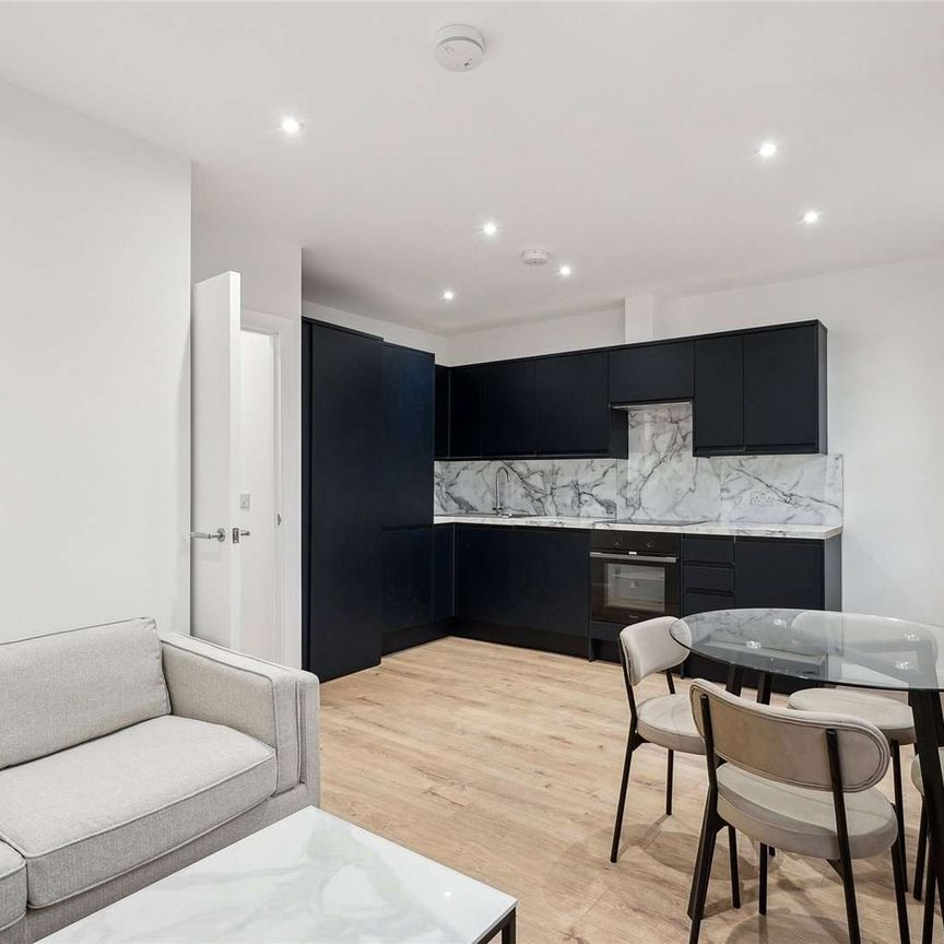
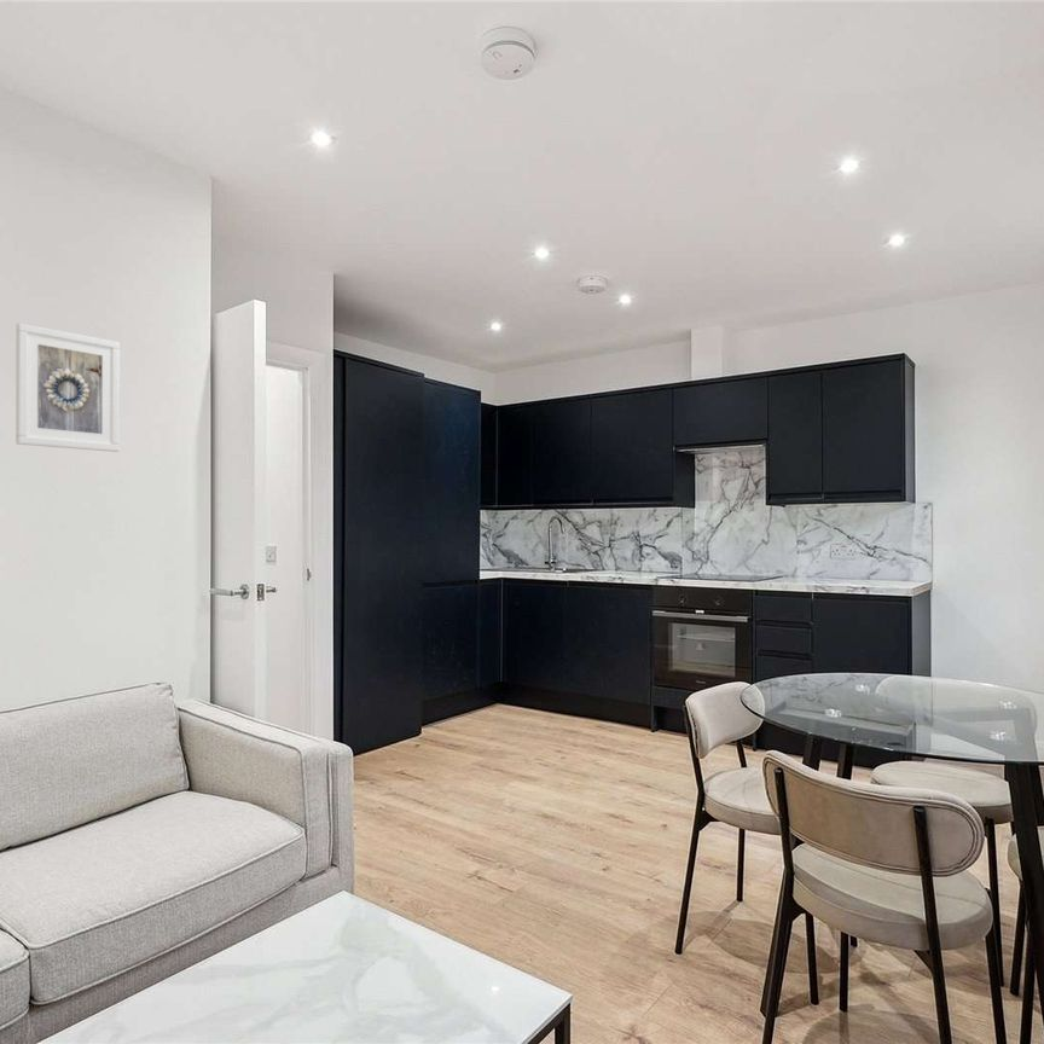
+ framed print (70, 390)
